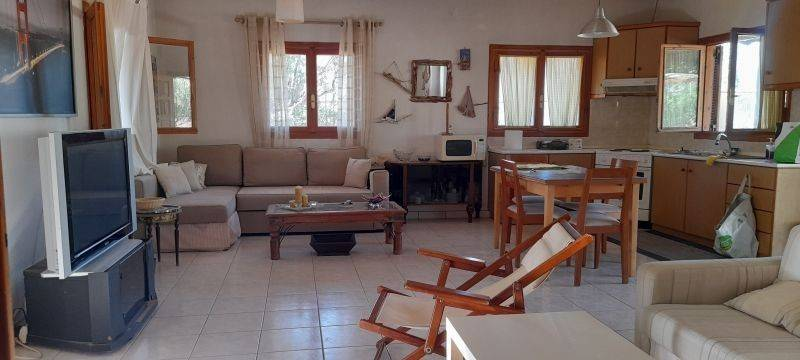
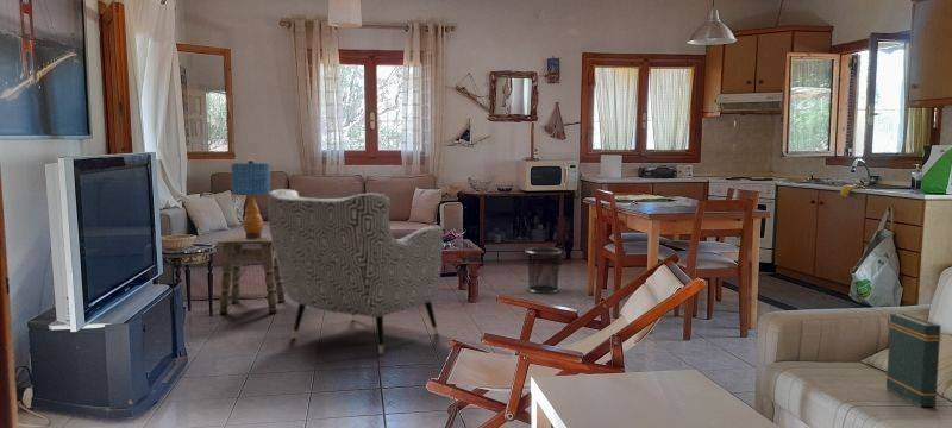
+ waste bin (543, 270)
+ armchair (353, 264)
+ book (913, 358)
+ table lamp (251, 199)
+ side table (252, 262)
